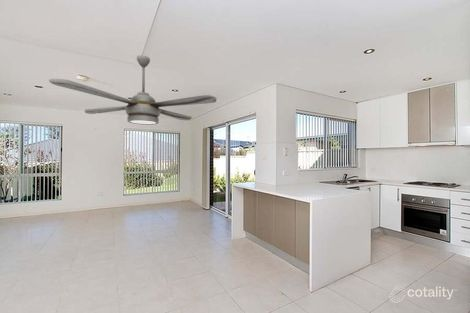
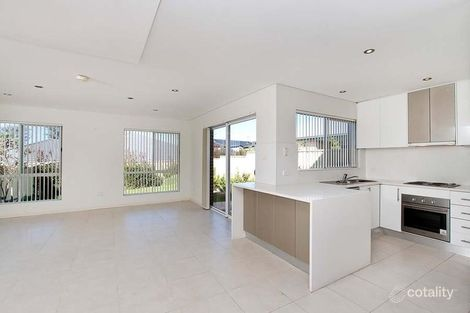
- ceiling fan (143, 90)
